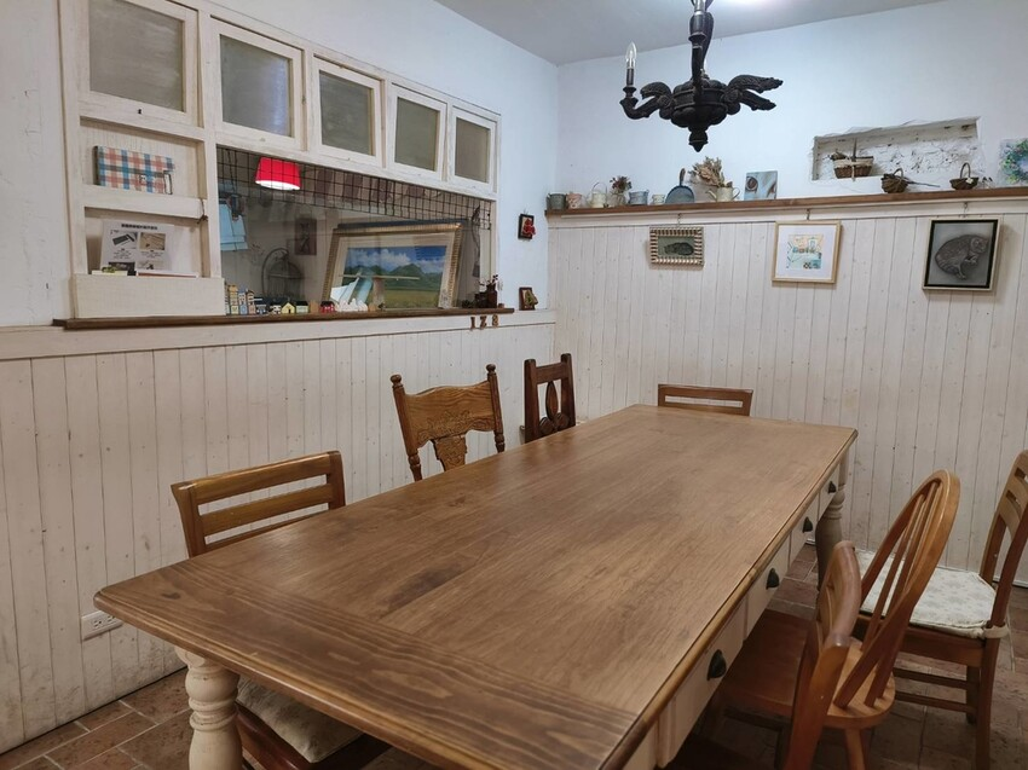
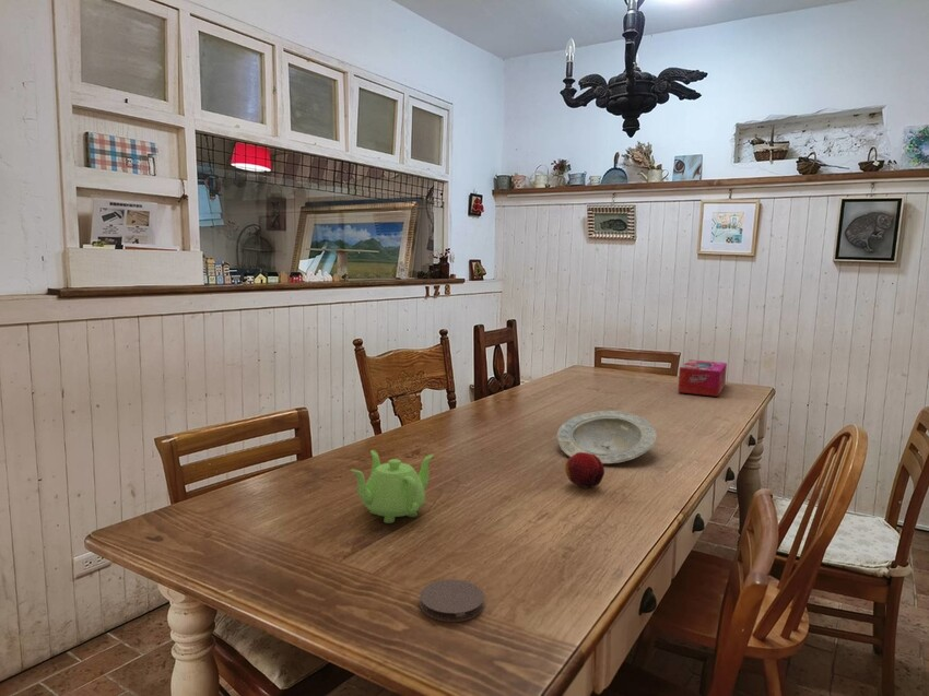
+ fruit (584, 469)
+ teapot (391, 485)
+ tissue box (703, 377)
+ plate (605, 435)
+ coaster (451, 599)
